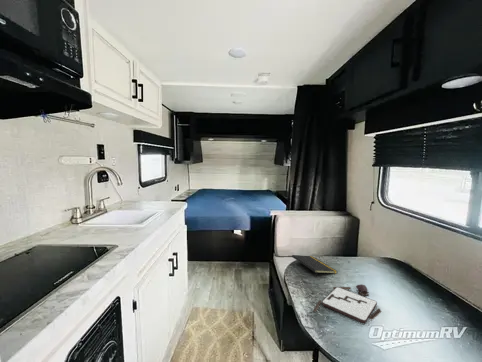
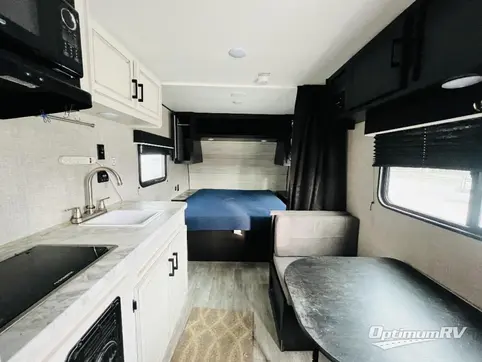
- board game (351, 300)
- notepad (313, 263)
